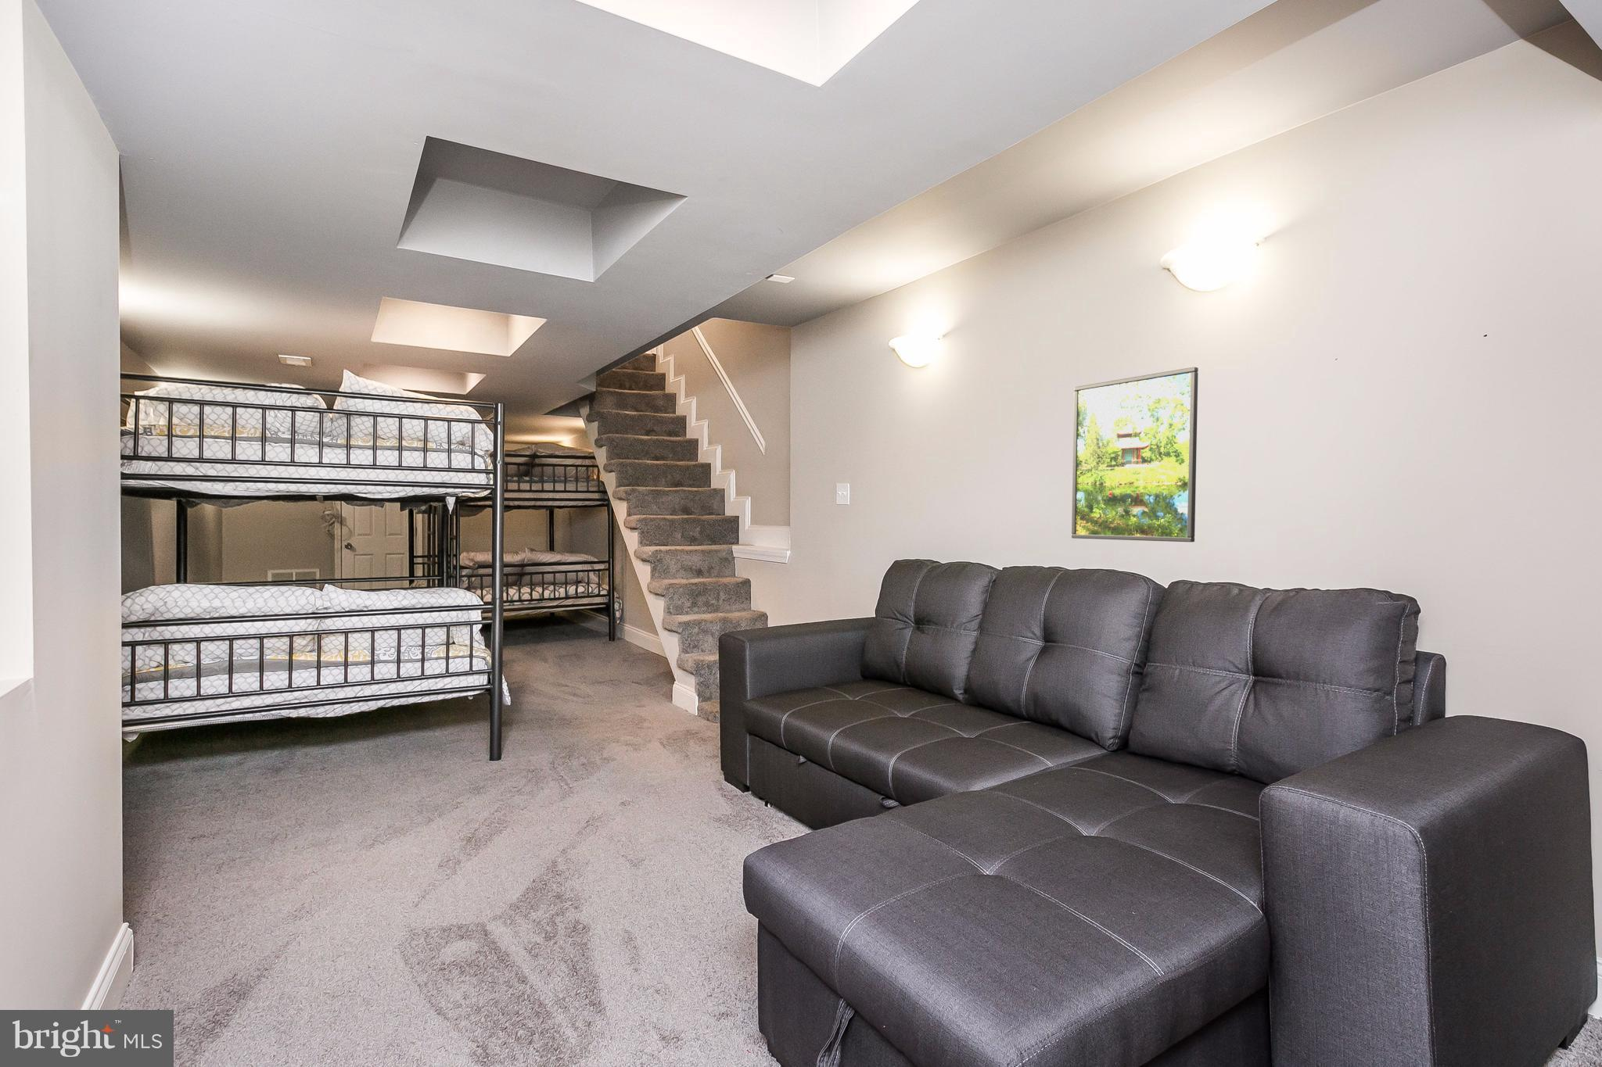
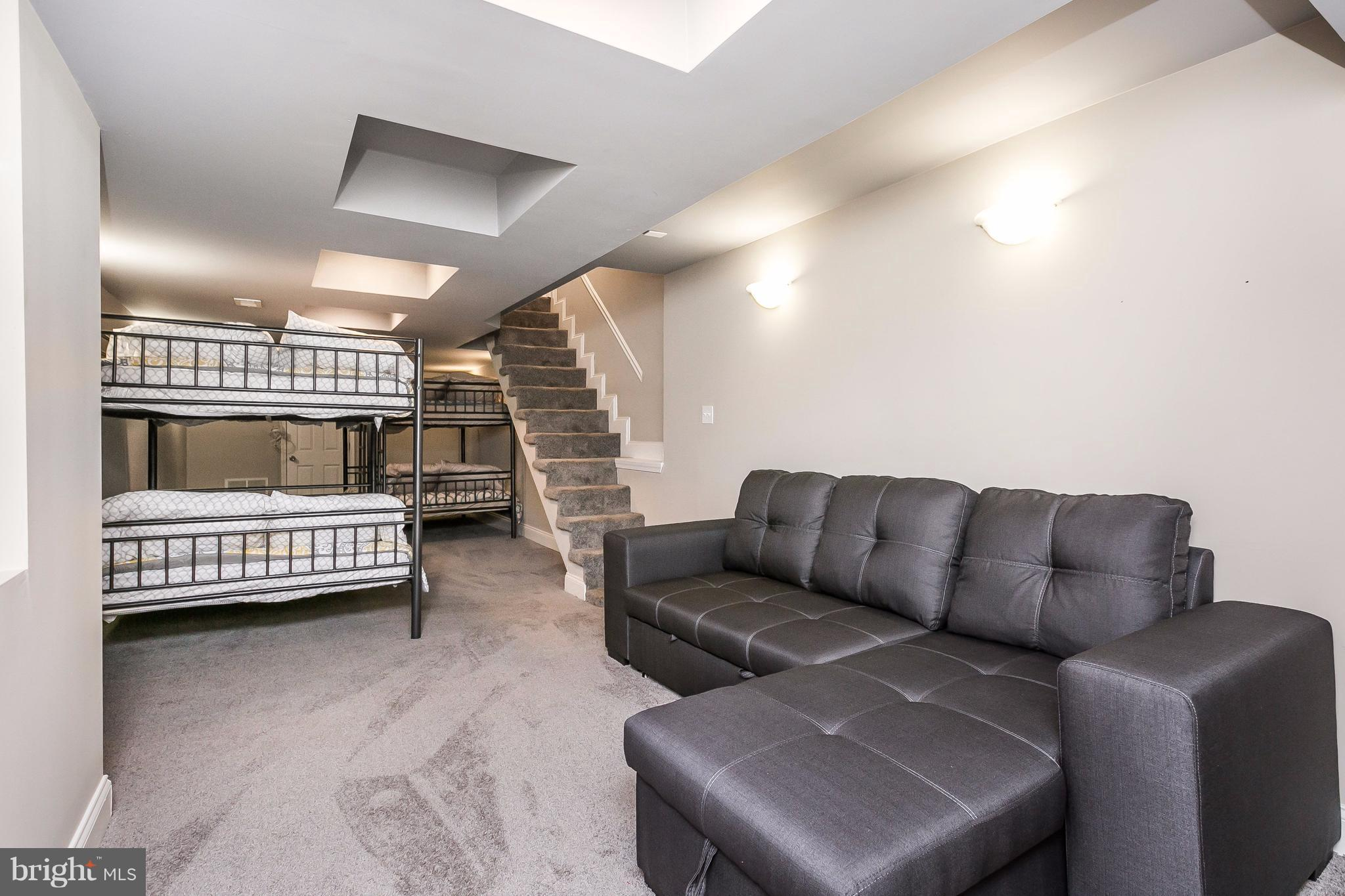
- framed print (1129, 458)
